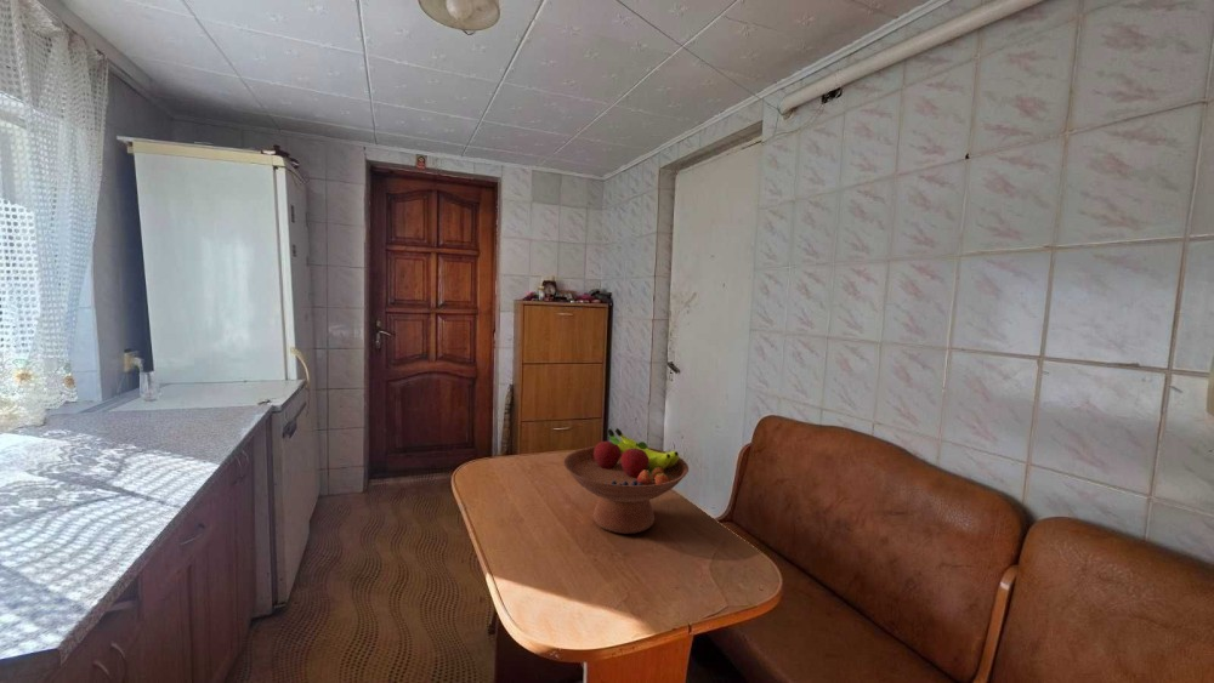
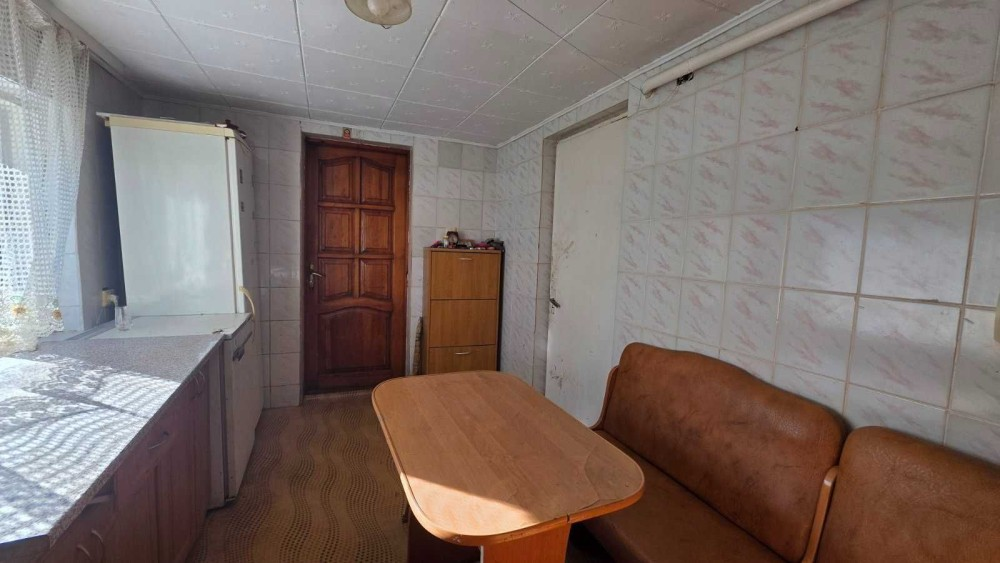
- fruit bowl (624, 480)
